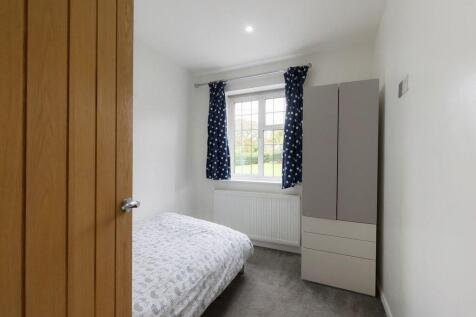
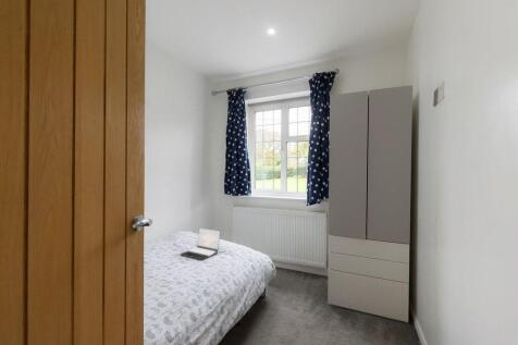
+ laptop (200, 243)
